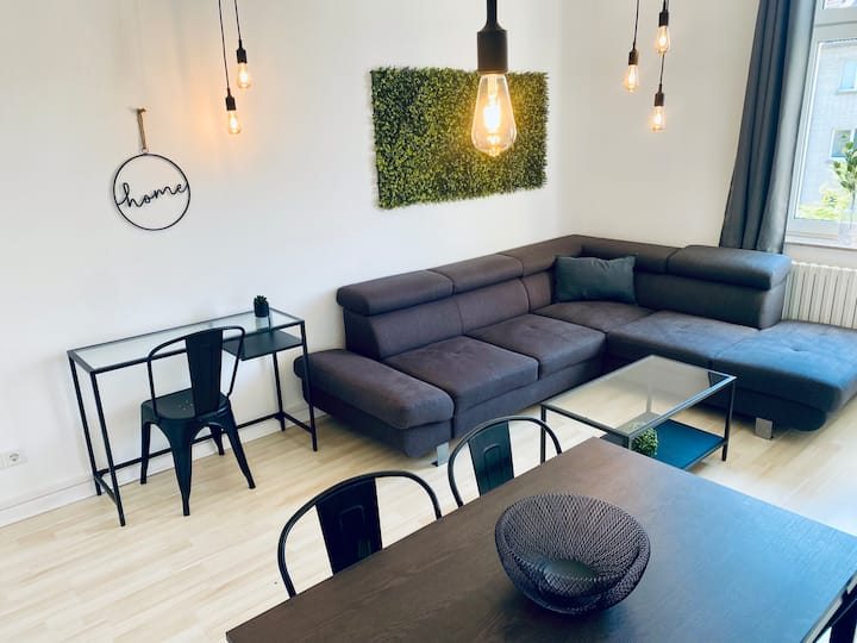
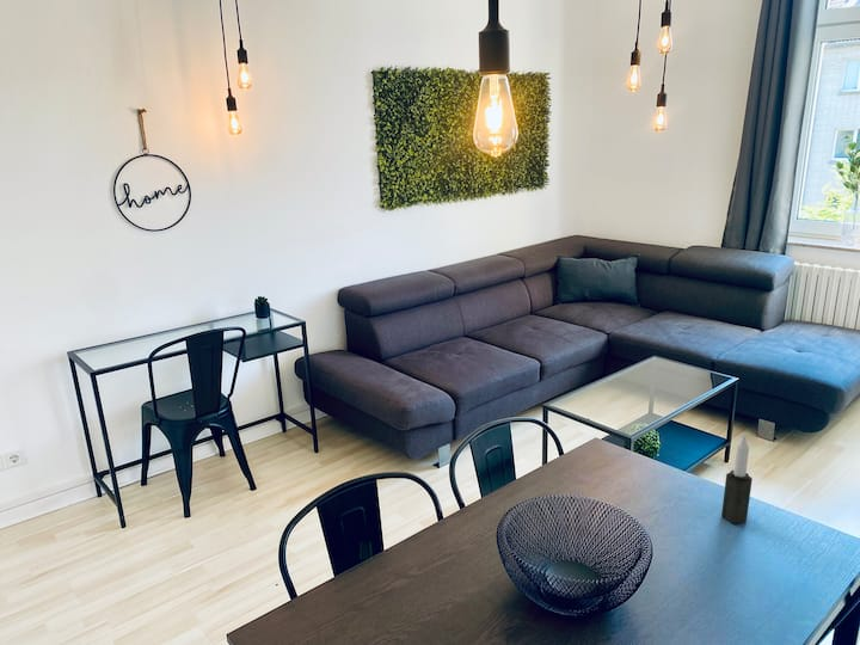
+ candle (738, 477)
